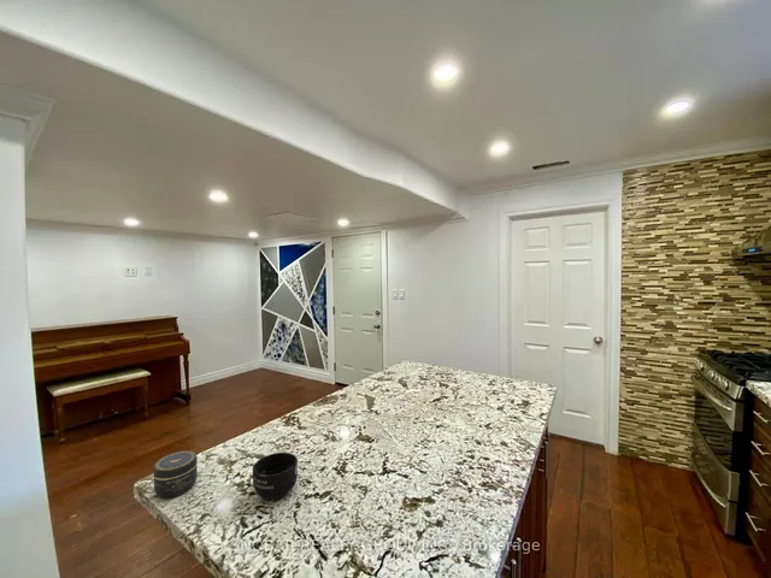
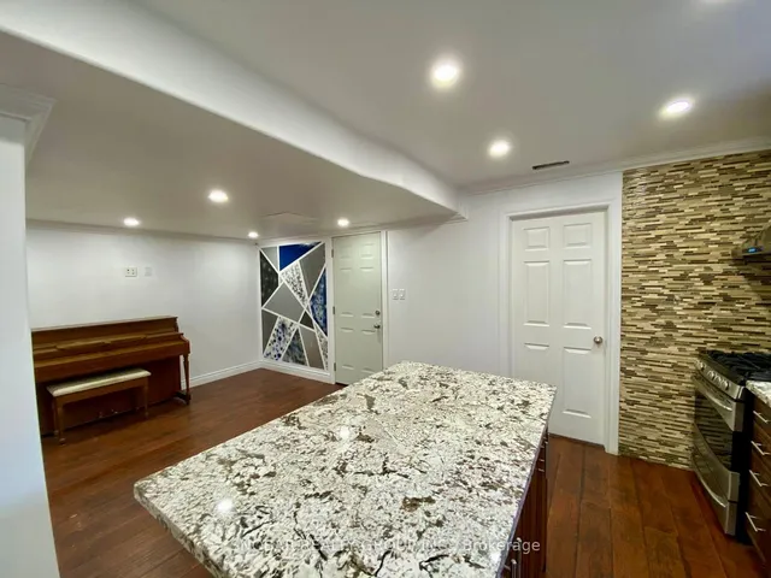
- jar (176, 473)
- mug (273, 473)
